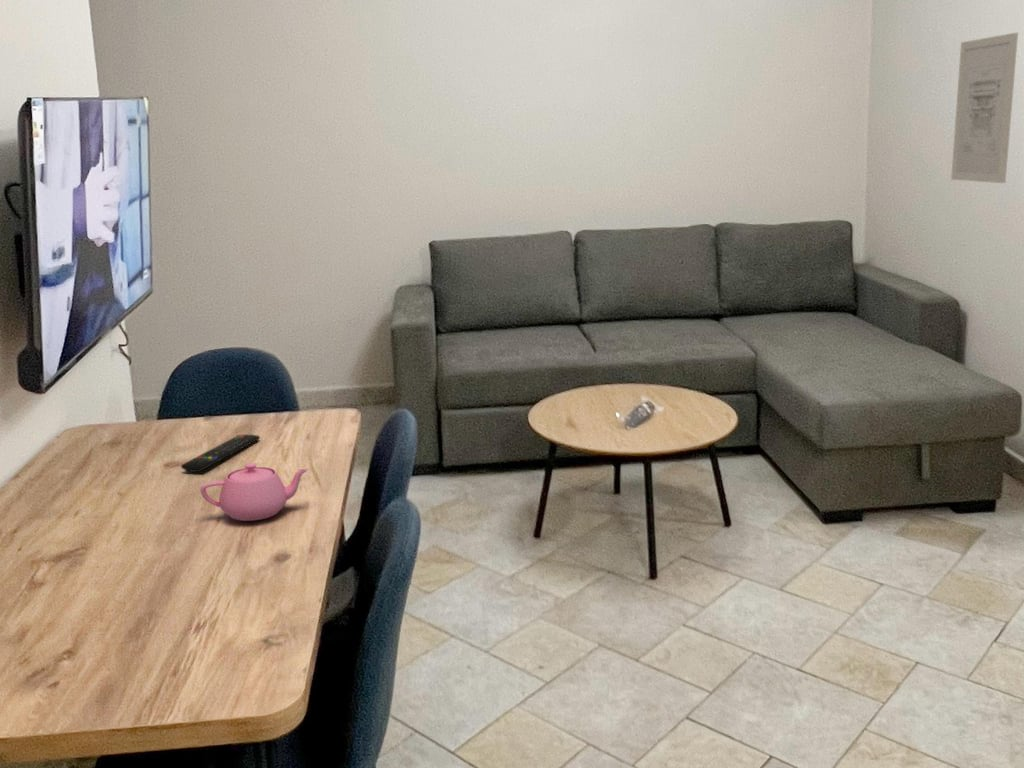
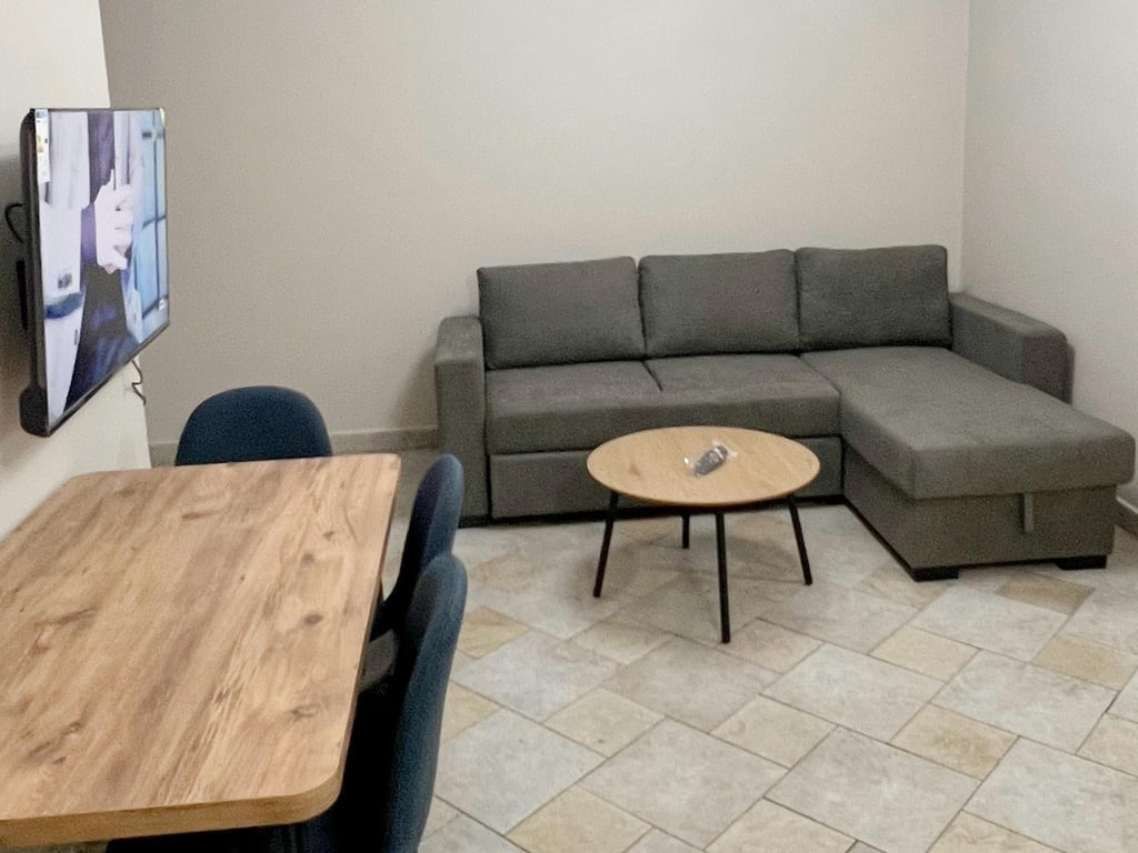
- teapot (256, 488)
- remote control (223, 452)
- wall art (982, 110)
